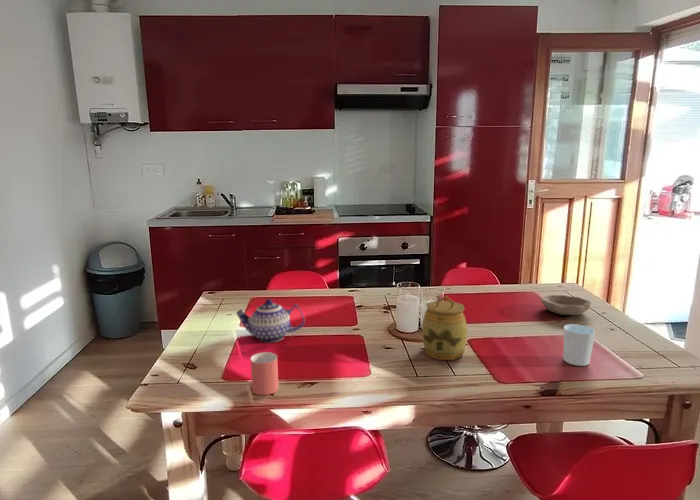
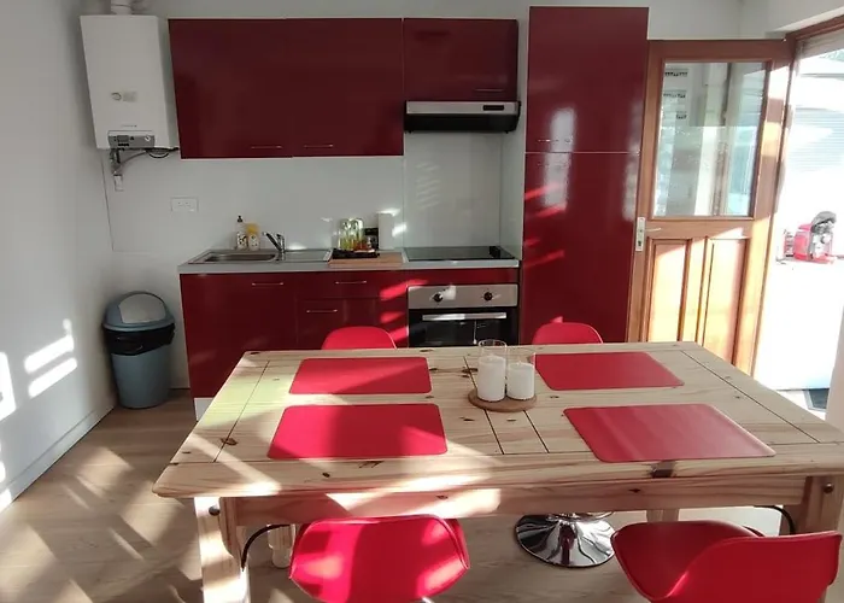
- teapot (270, 318)
- bowl (565, 305)
- cup (578, 344)
- cup (265, 370)
- jar (444, 324)
